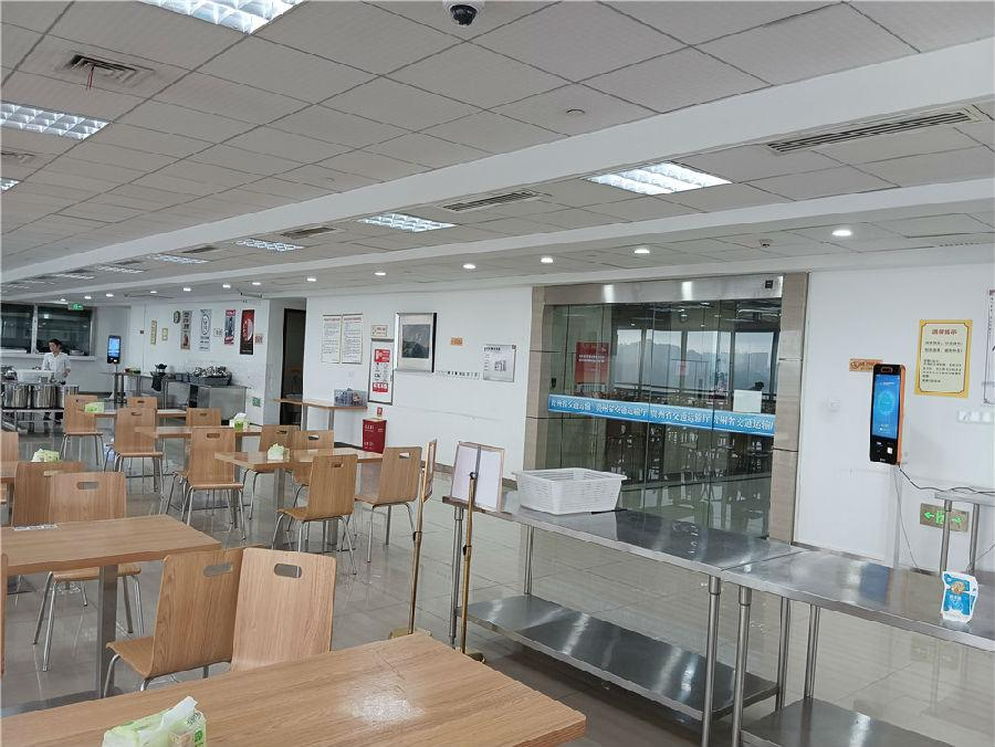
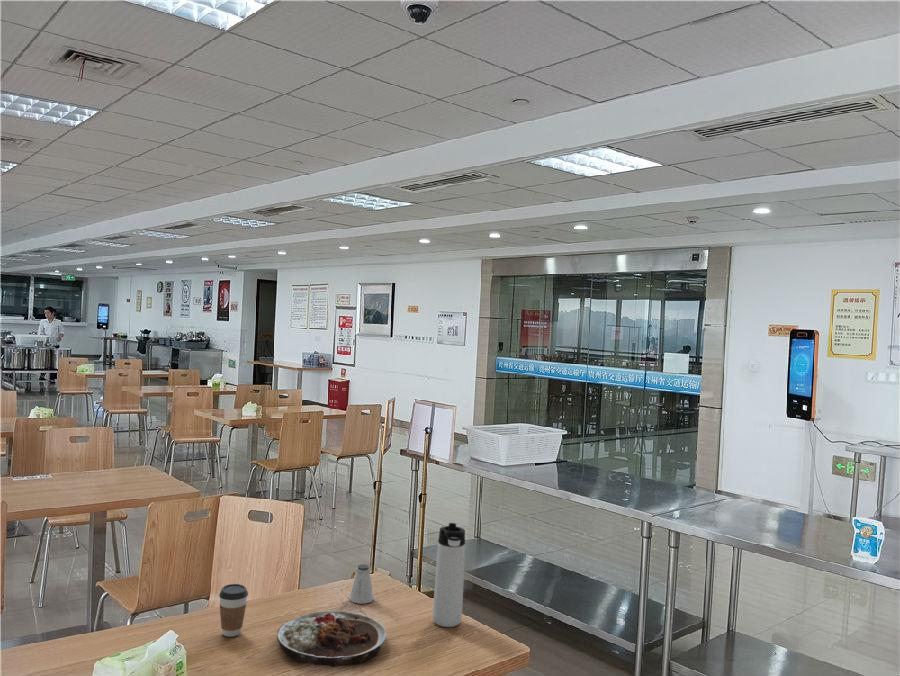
+ saltshaker (362, 582)
+ plate (332, 633)
+ thermos bottle (450, 575)
+ coffee cup (232, 610)
